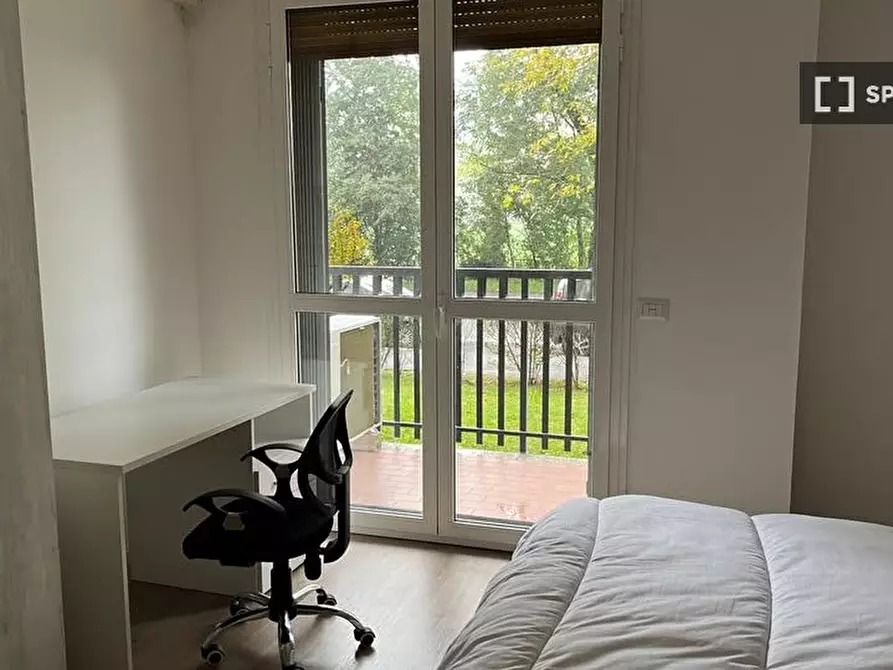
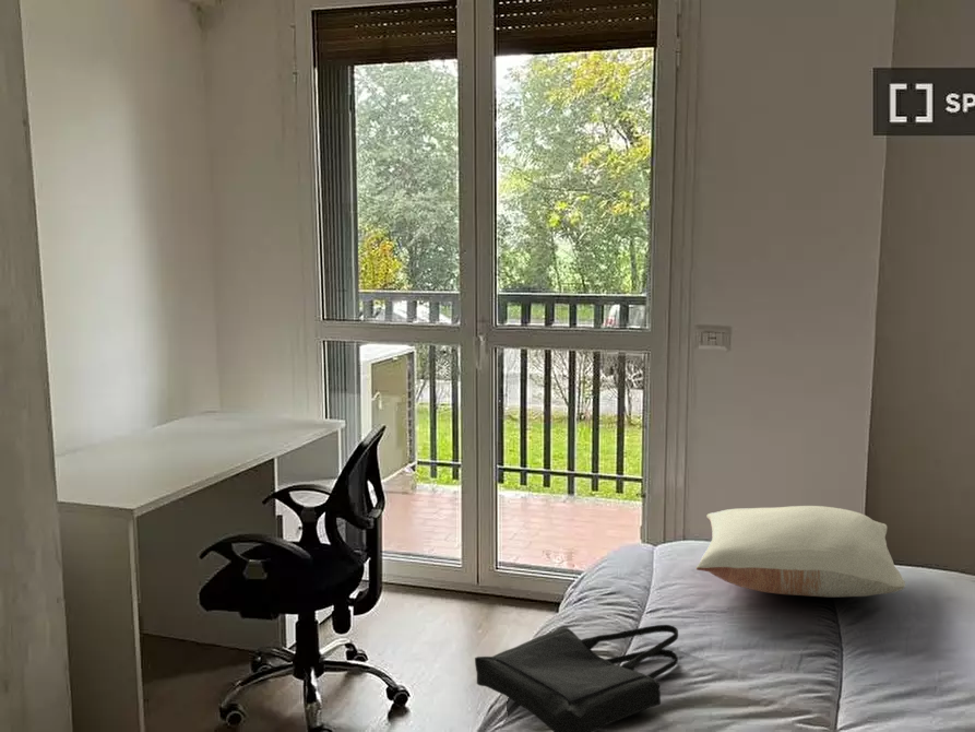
+ tote bag (598, 668)
+ pillow (795, 547)
